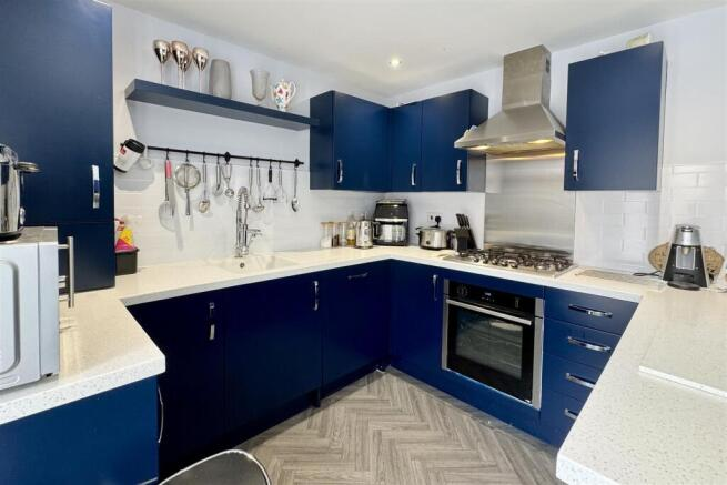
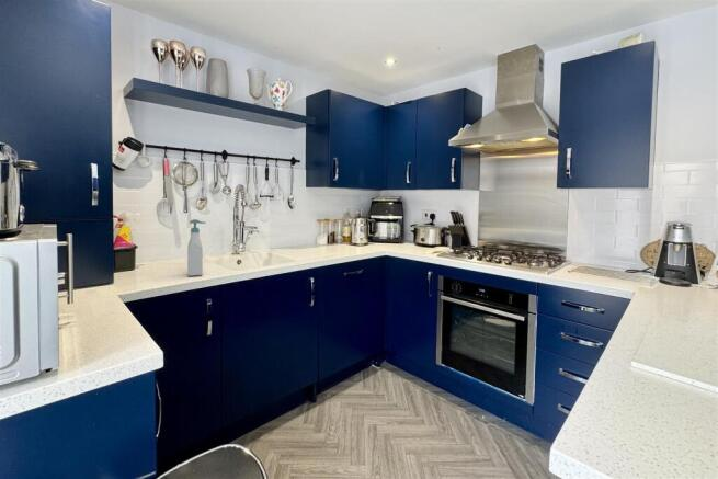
+ soap bottle (196, 247)
